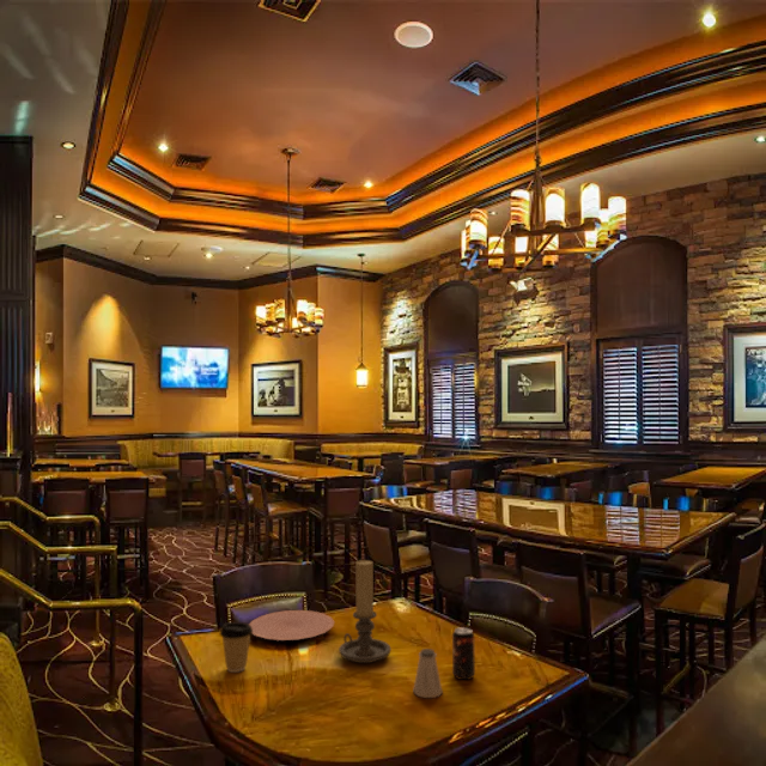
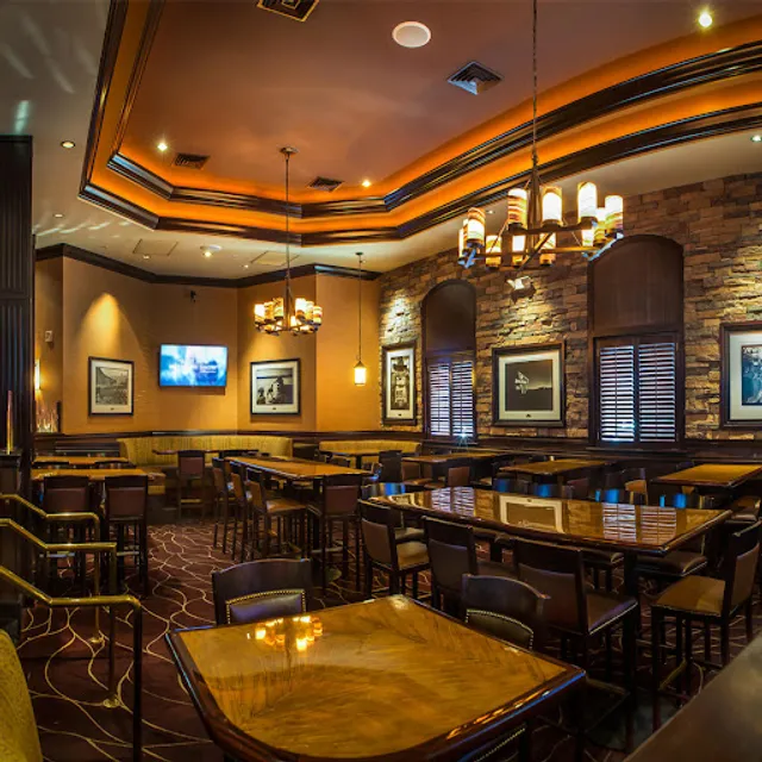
- beverage can (463, 652)
- plate (291, 627)
- candle holder (361, 607)
- saltshaker (427, 670)
- coffee cup (236, 646)
